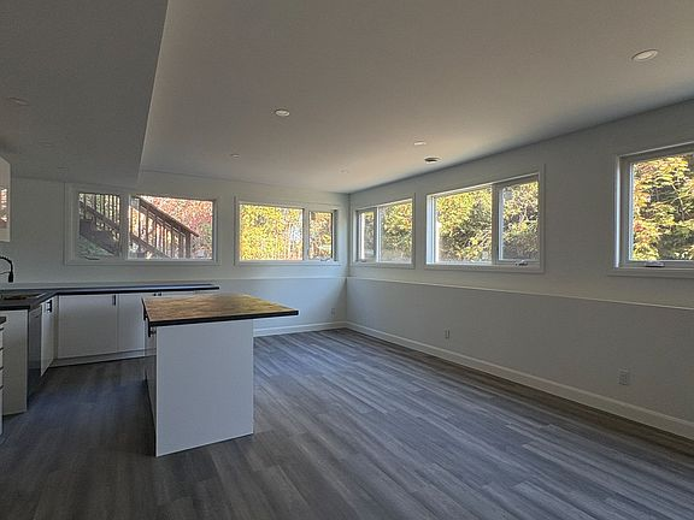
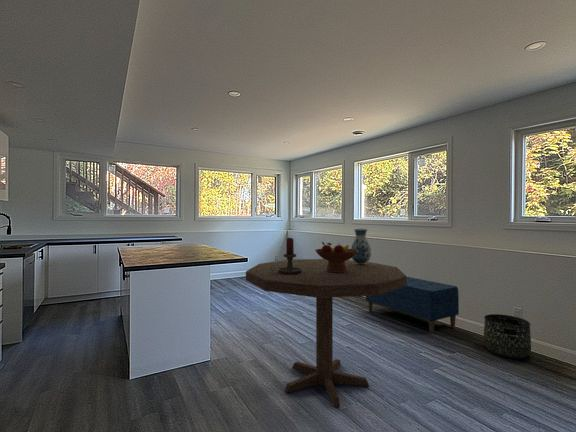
+ basket (506, 335)
+ vase (360, 246)
+ dining table (324, 325)
+ fruit bowl (336, 256)
+ candle holder (286, 254)
+ bench (408, 300)
